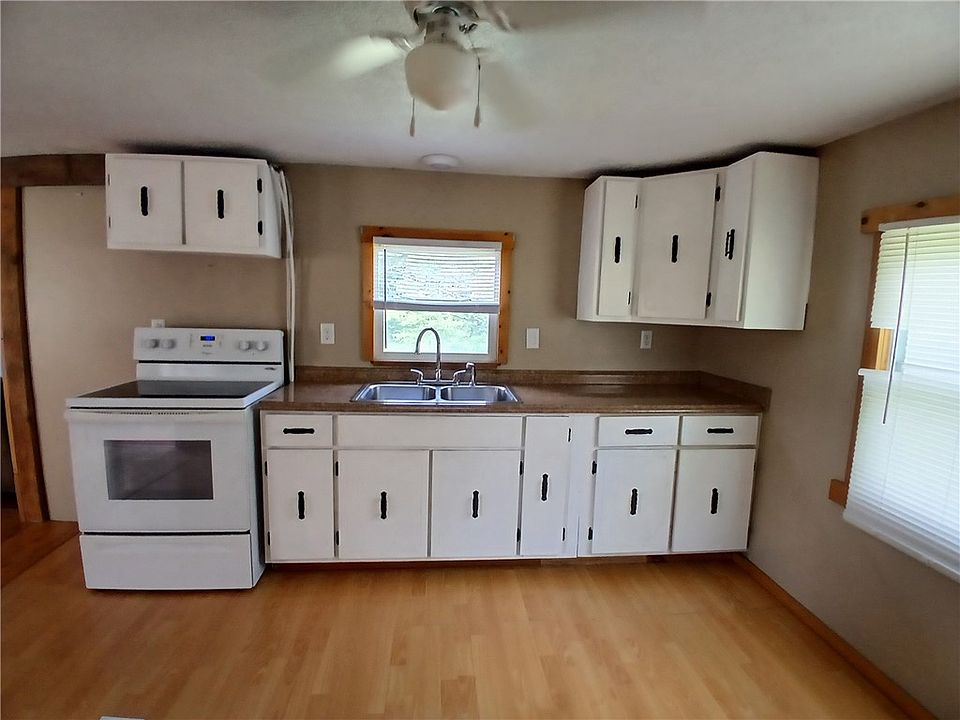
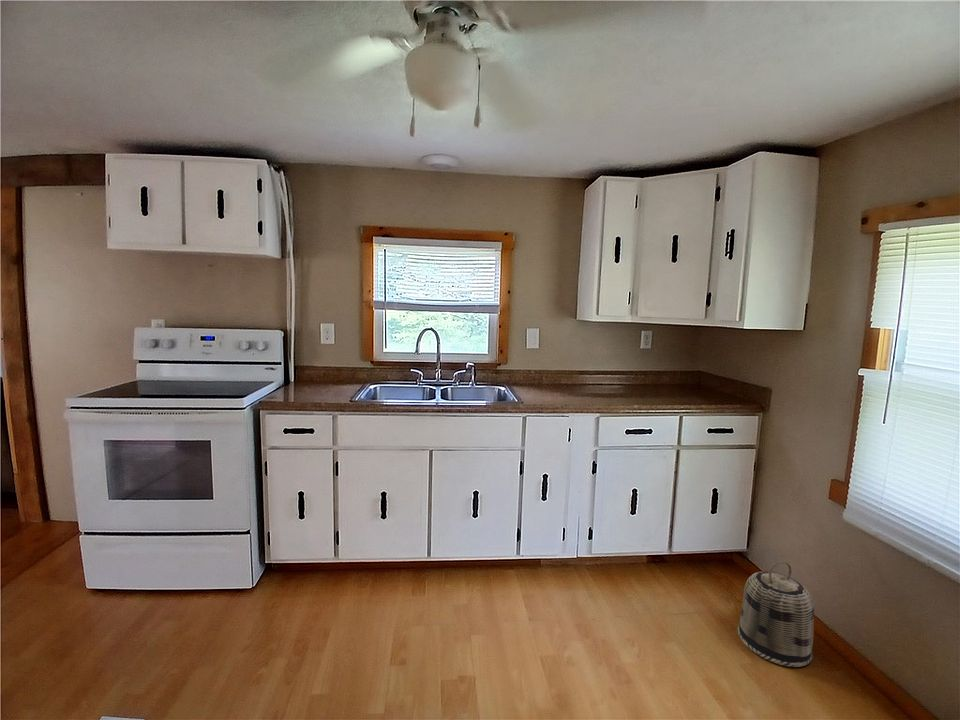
+ basket (777, 603)
